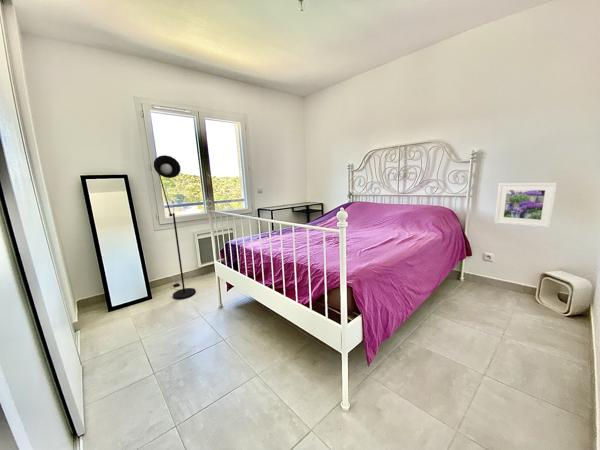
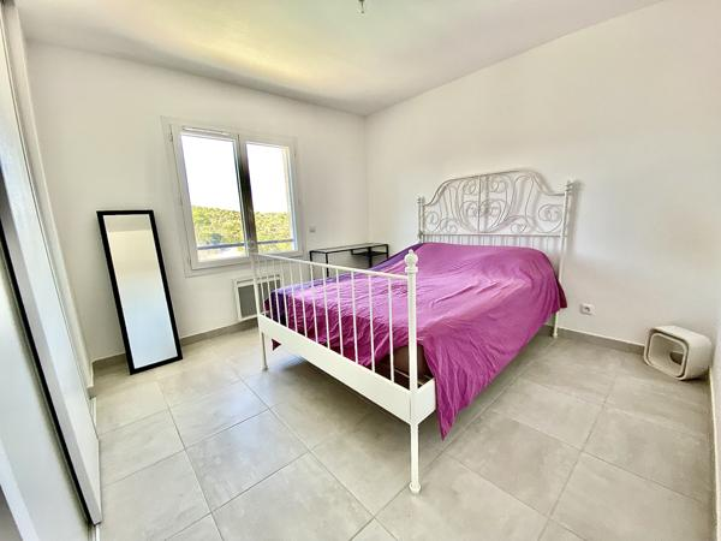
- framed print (523, 204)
- floor lamp (174, 227)
